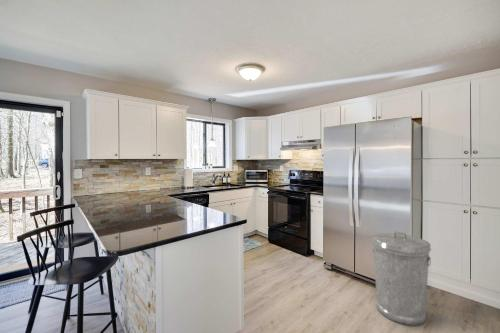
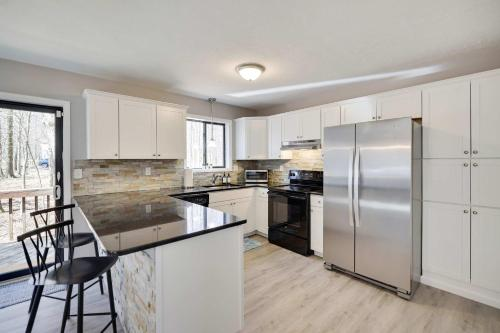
- trash can (399, 272)
